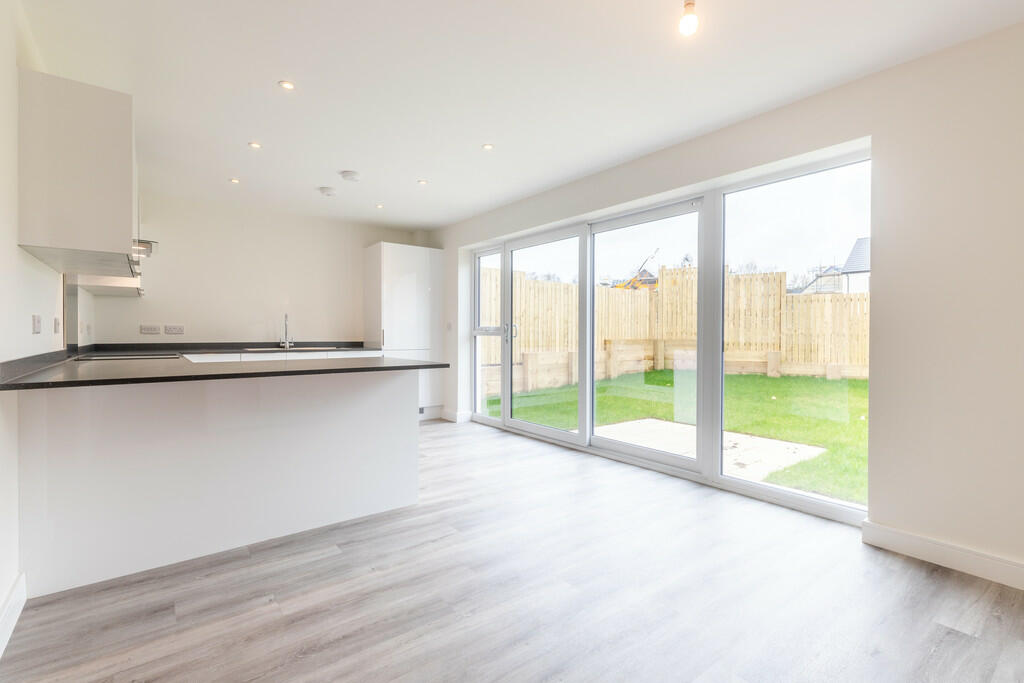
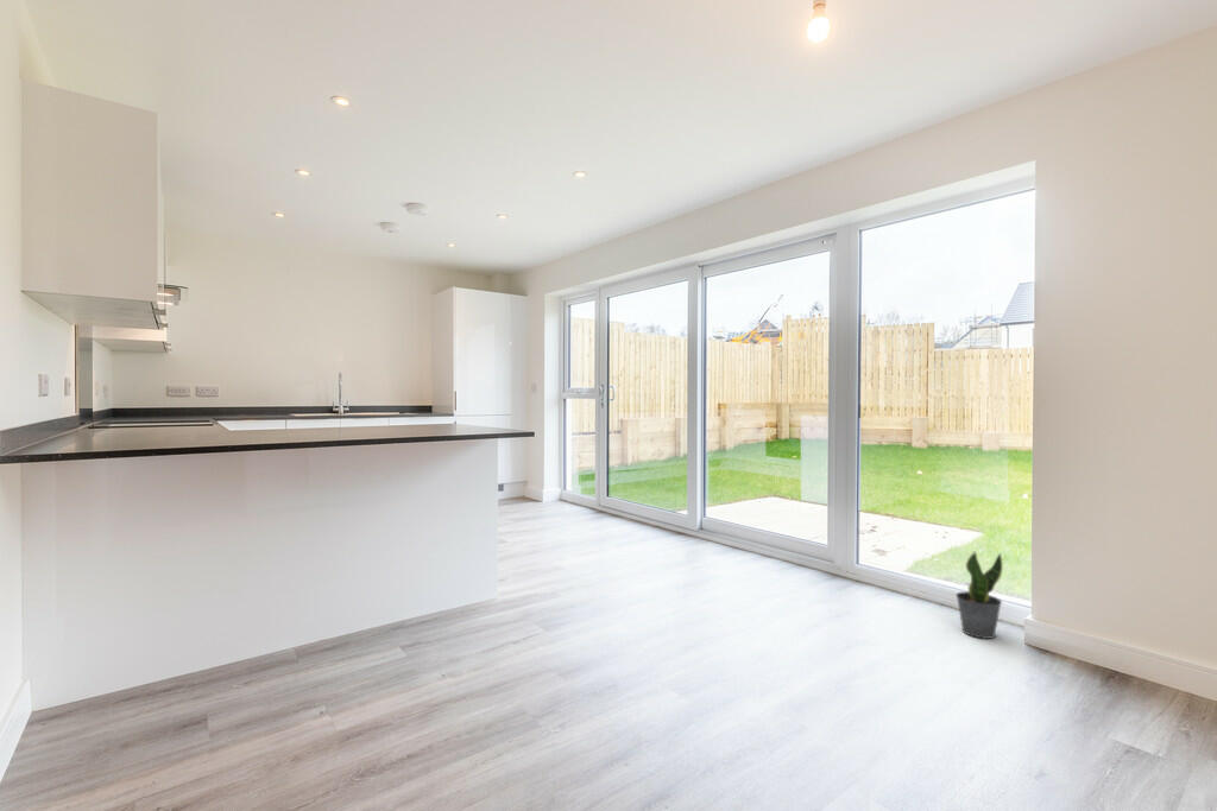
+ potted plant (978, 590)
